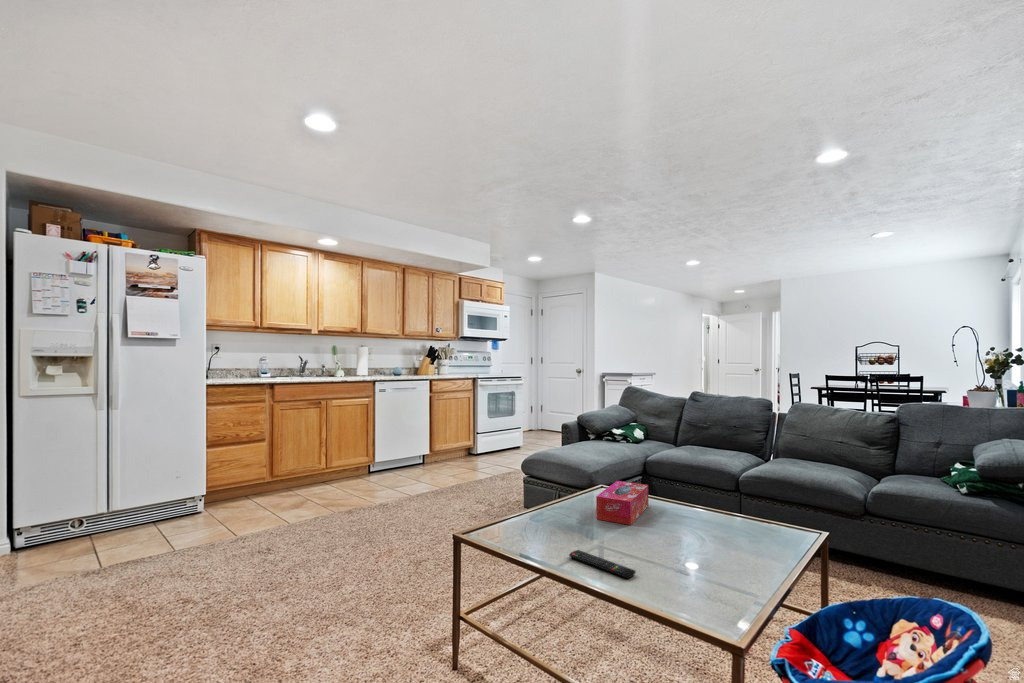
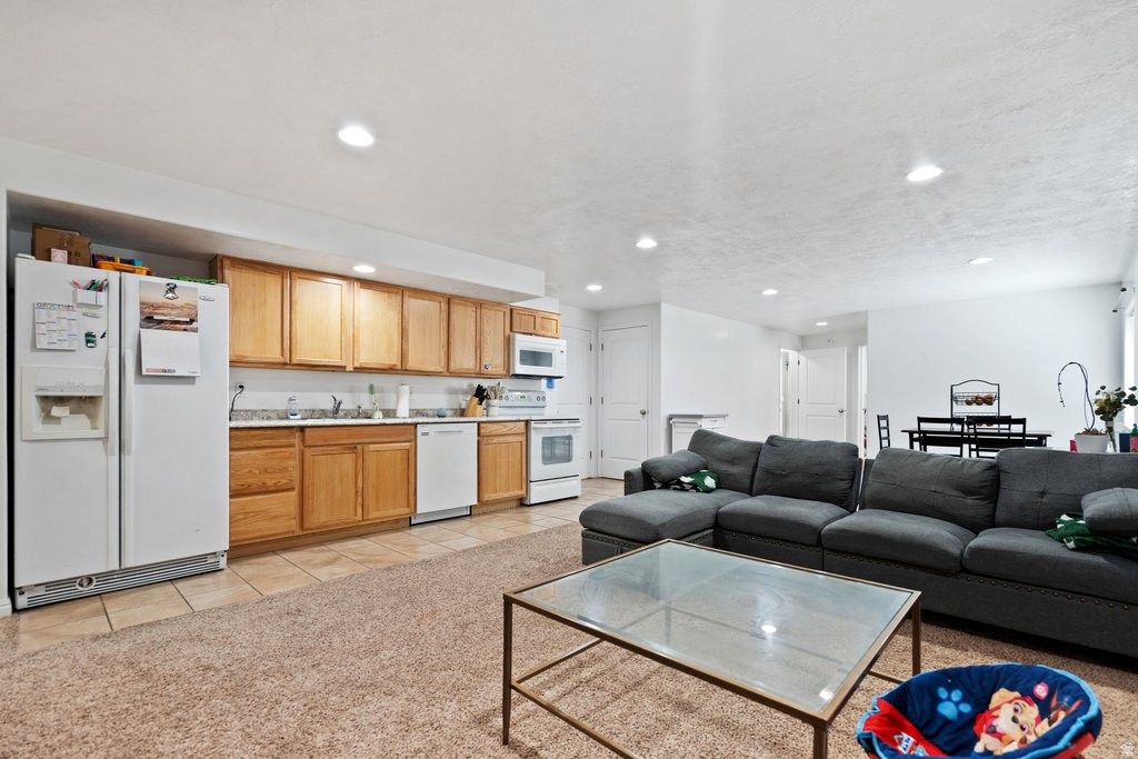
- remote control (600, 563)
- tissue box (623, 501)
